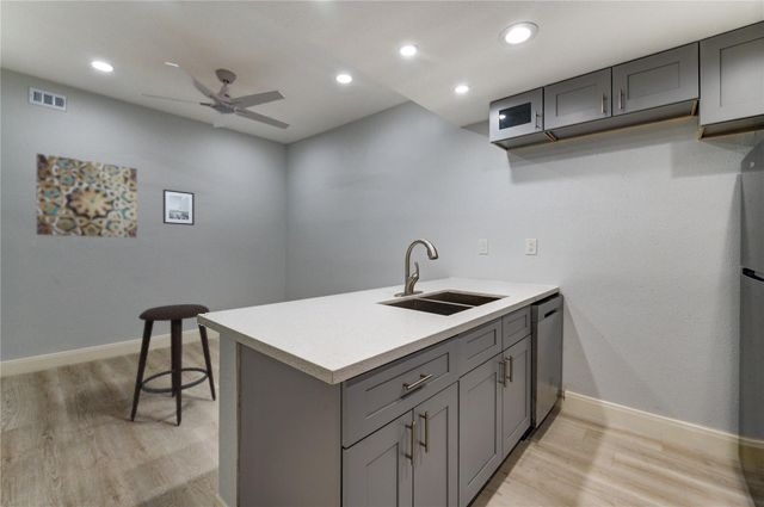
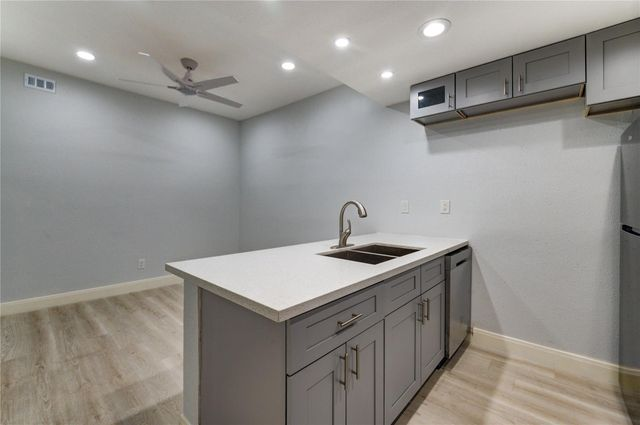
- wall art (91, 198)
- stool (175, 358)
- wall art (179, 208)
